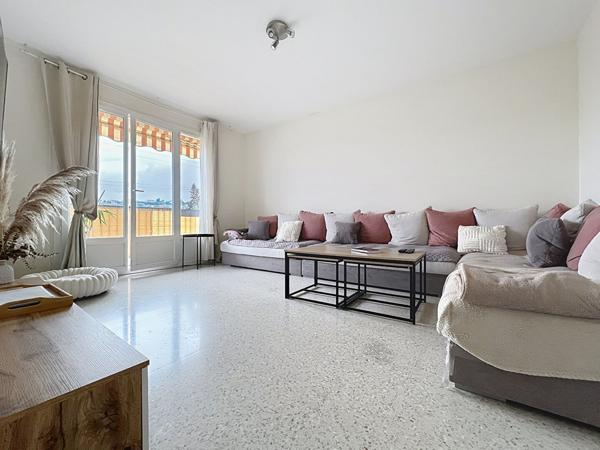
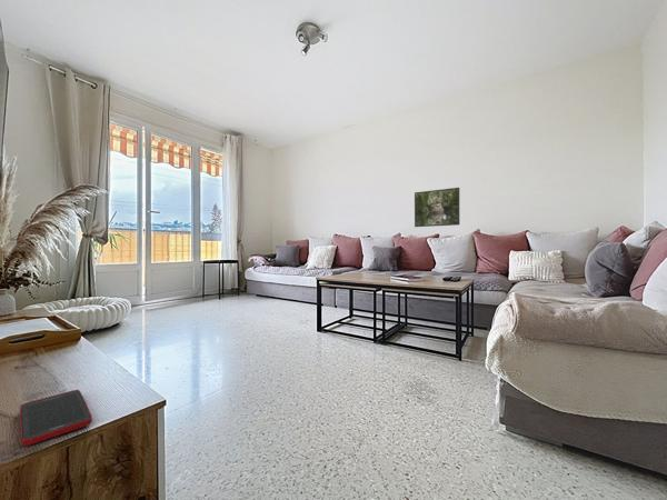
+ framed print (436, 208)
+ cell phone (54, 413)
